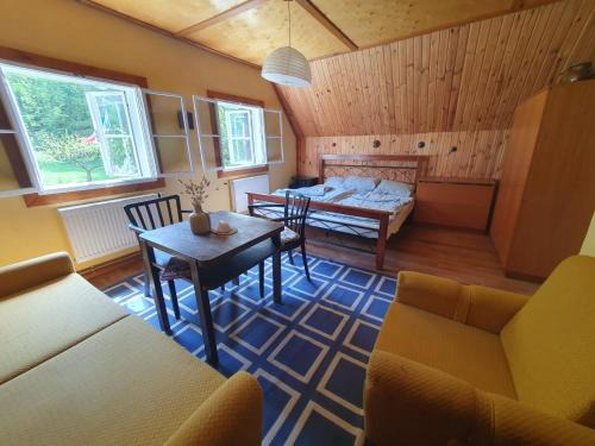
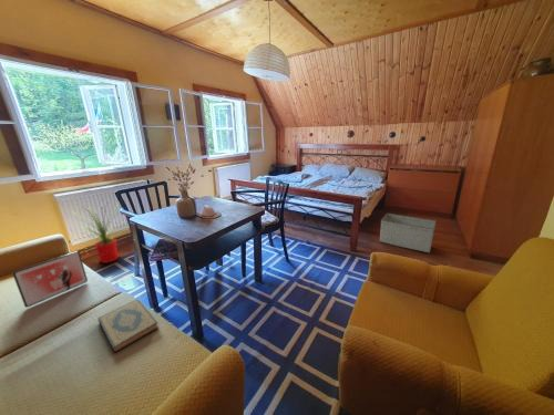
+ house plant (102, 230)
+ hardback book (127, 322)
+ tablet (53, 277)
+ storage bin (407, 231)
